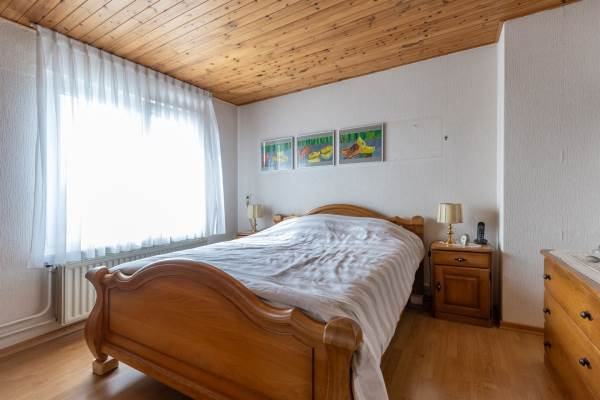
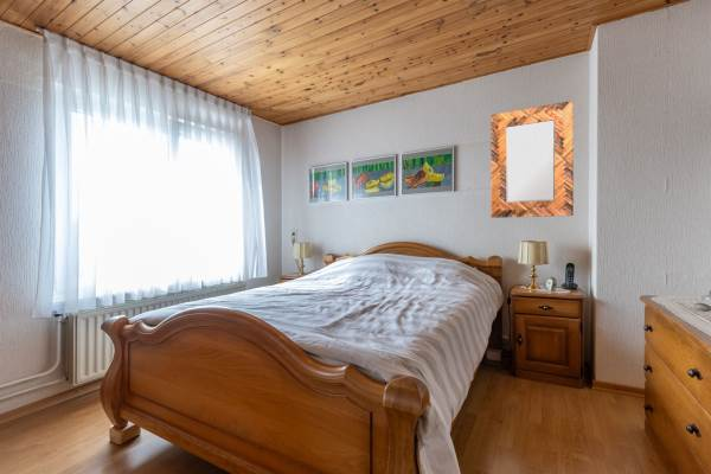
+ home mirror (530, 162)
